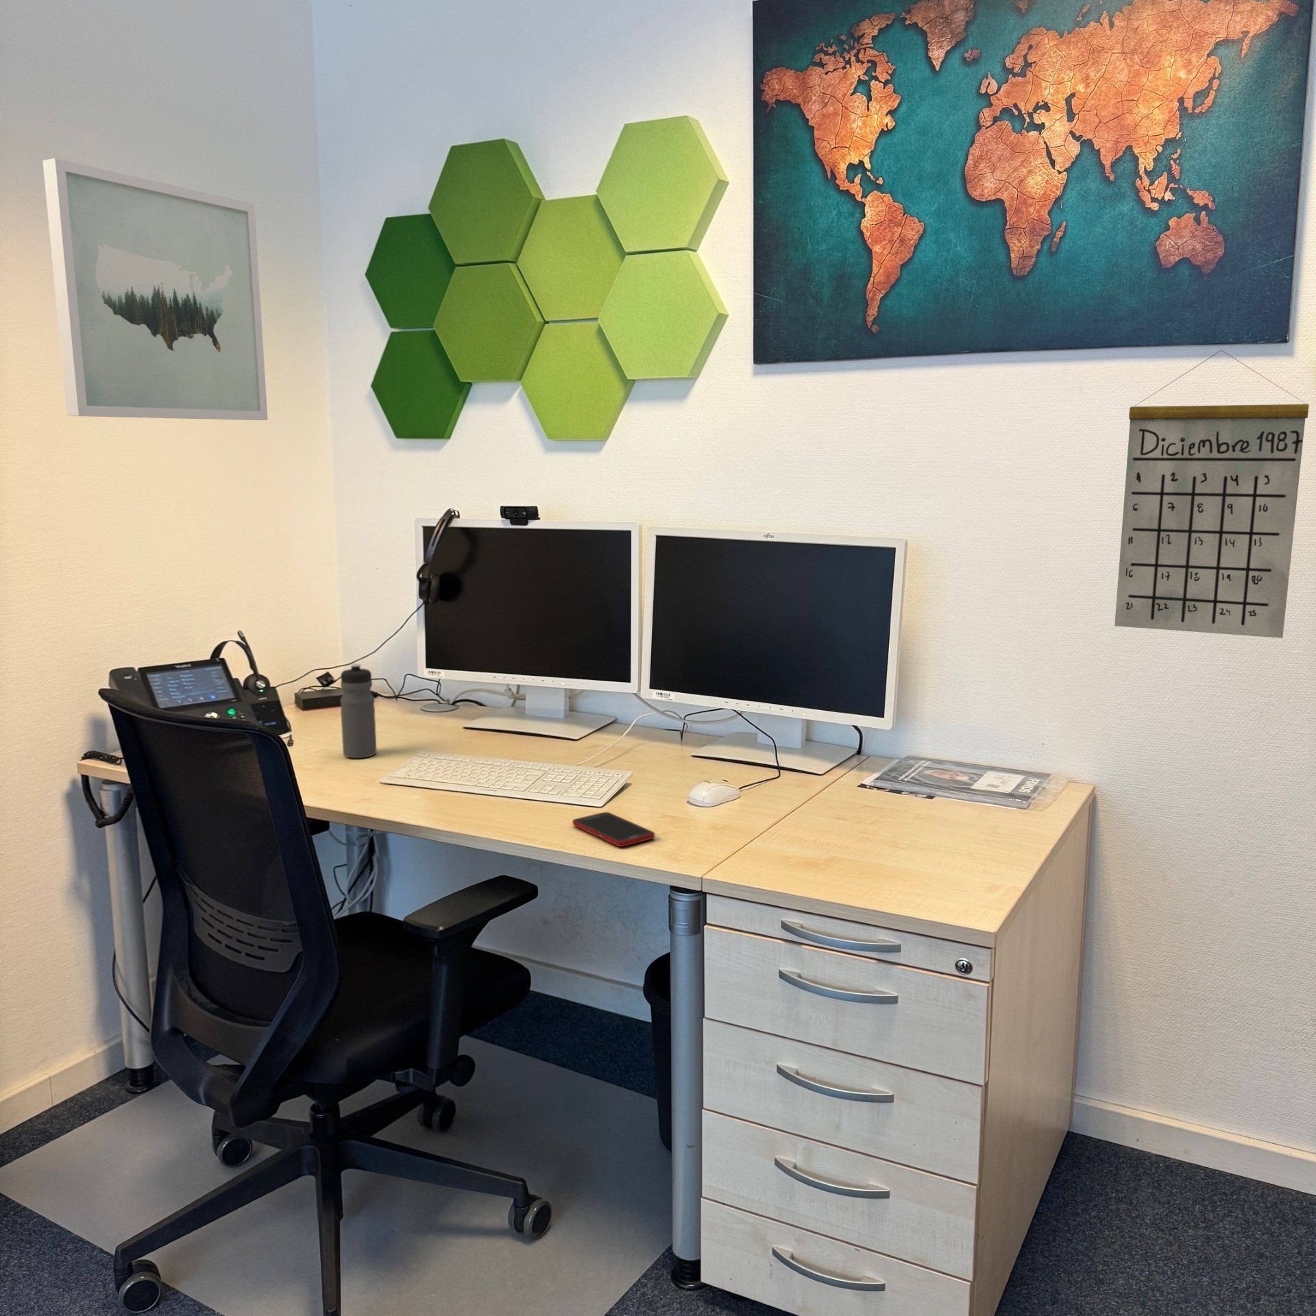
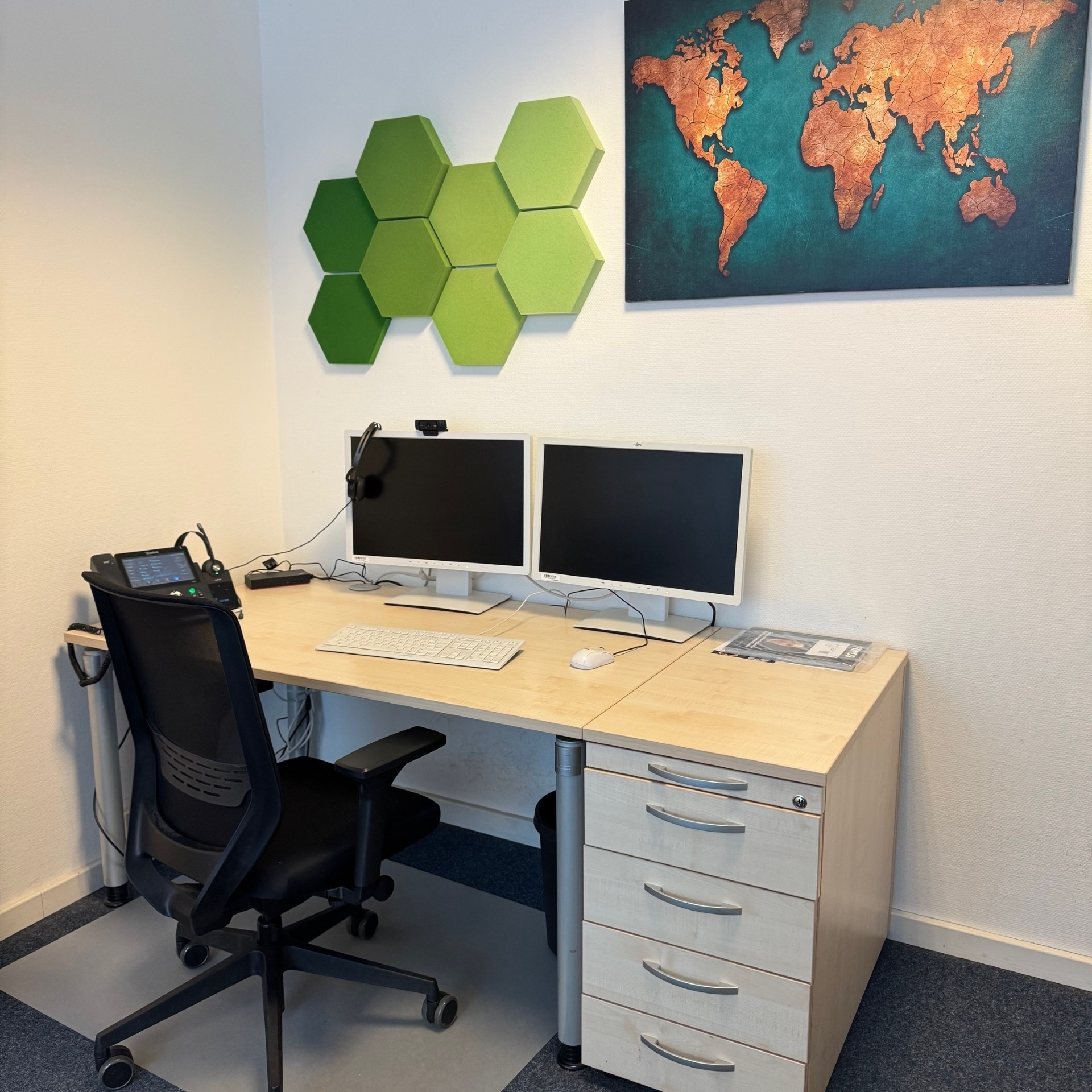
- cell phone (612, 829)
- wall art (166, 302)
- calendar (1209, 494)
- water bottle (358, 710)
